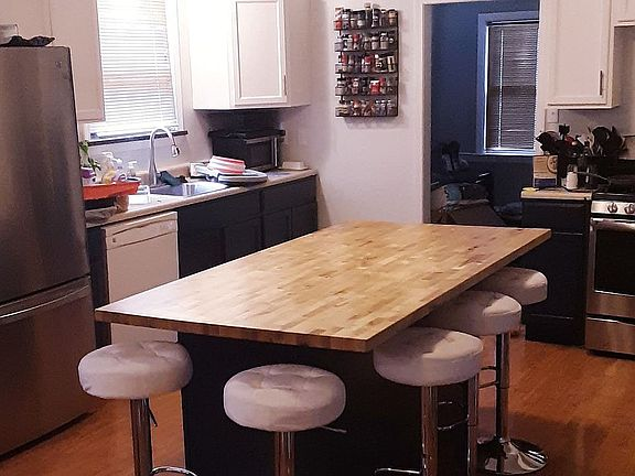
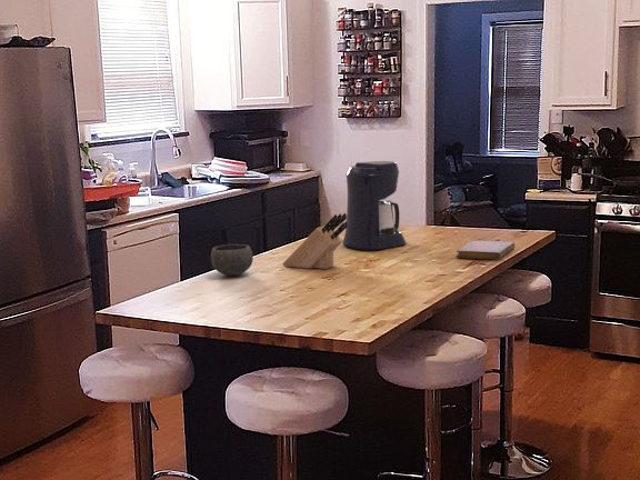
+ coffee maker (372, 203)
+ notebook (486, 249)
+ bowl (231, 260)
+ knife block (316, 239)
